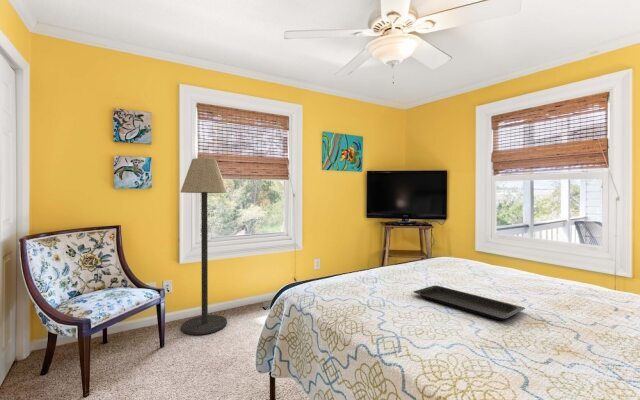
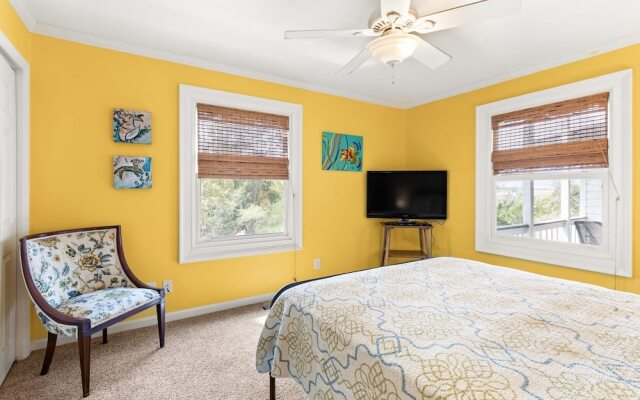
- floor lamp (204, 242)
- serving tray (464, 301)
